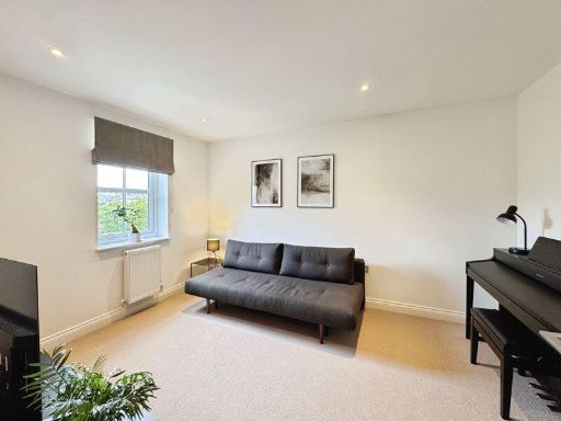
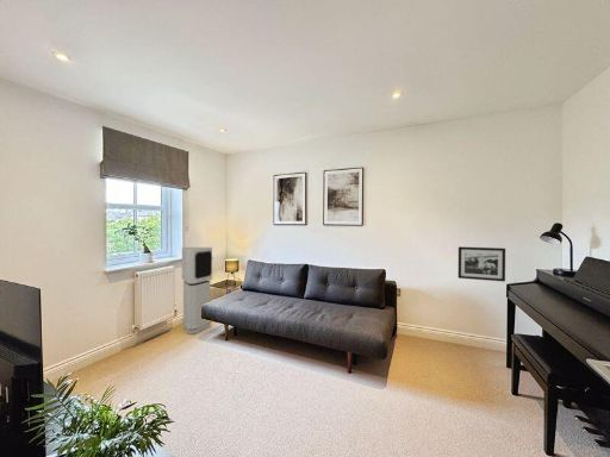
+ air purifier (193, 287)
+ picture frame (480, 263)
